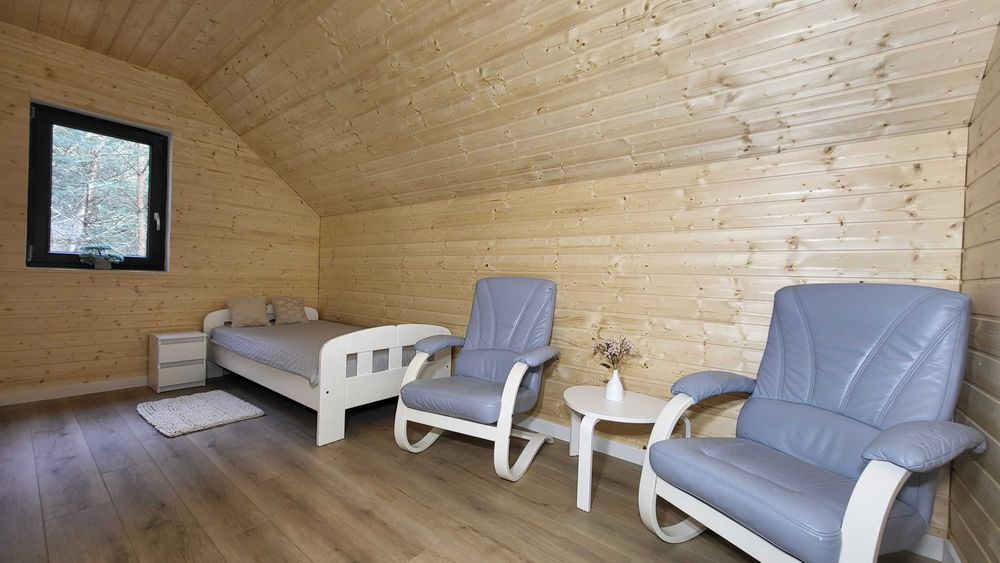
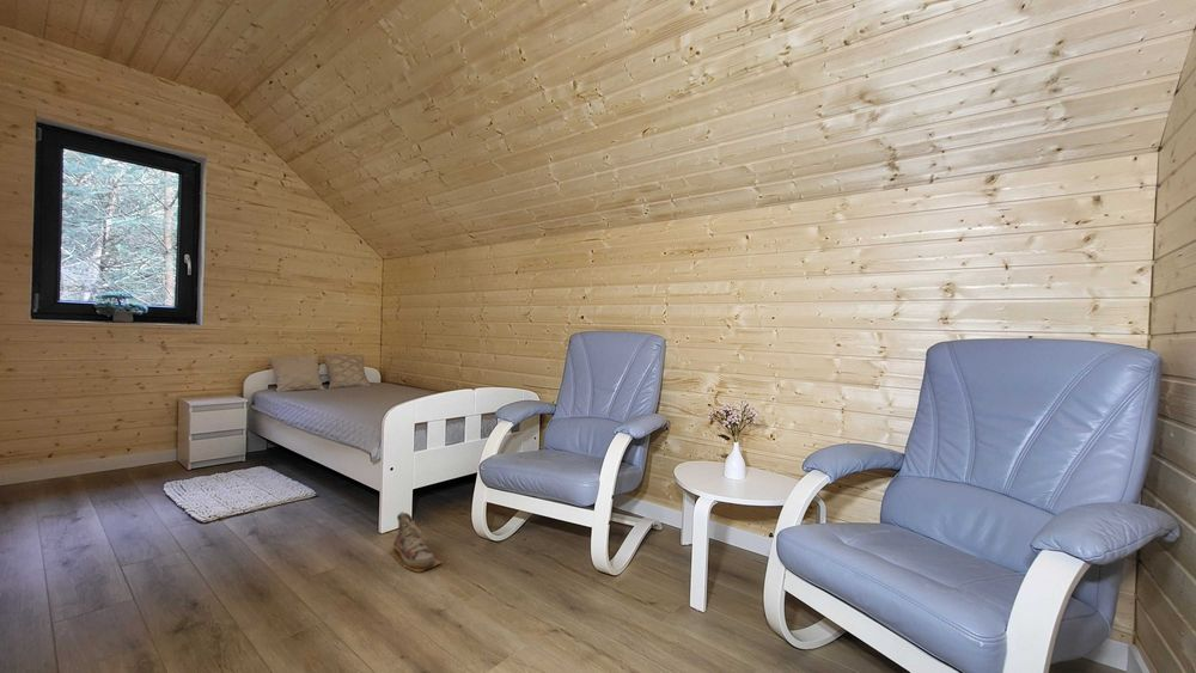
+ shoe (411, 536)
